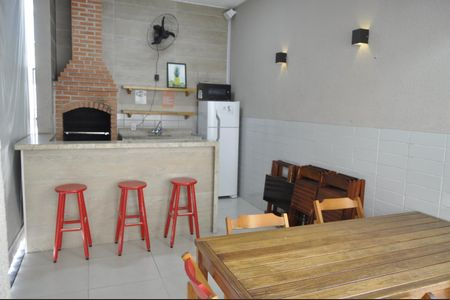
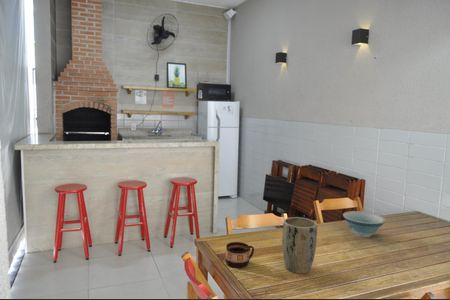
+ cup (238, 255)
+ bowl (363, 225)
+ plant pot (298, 245)
